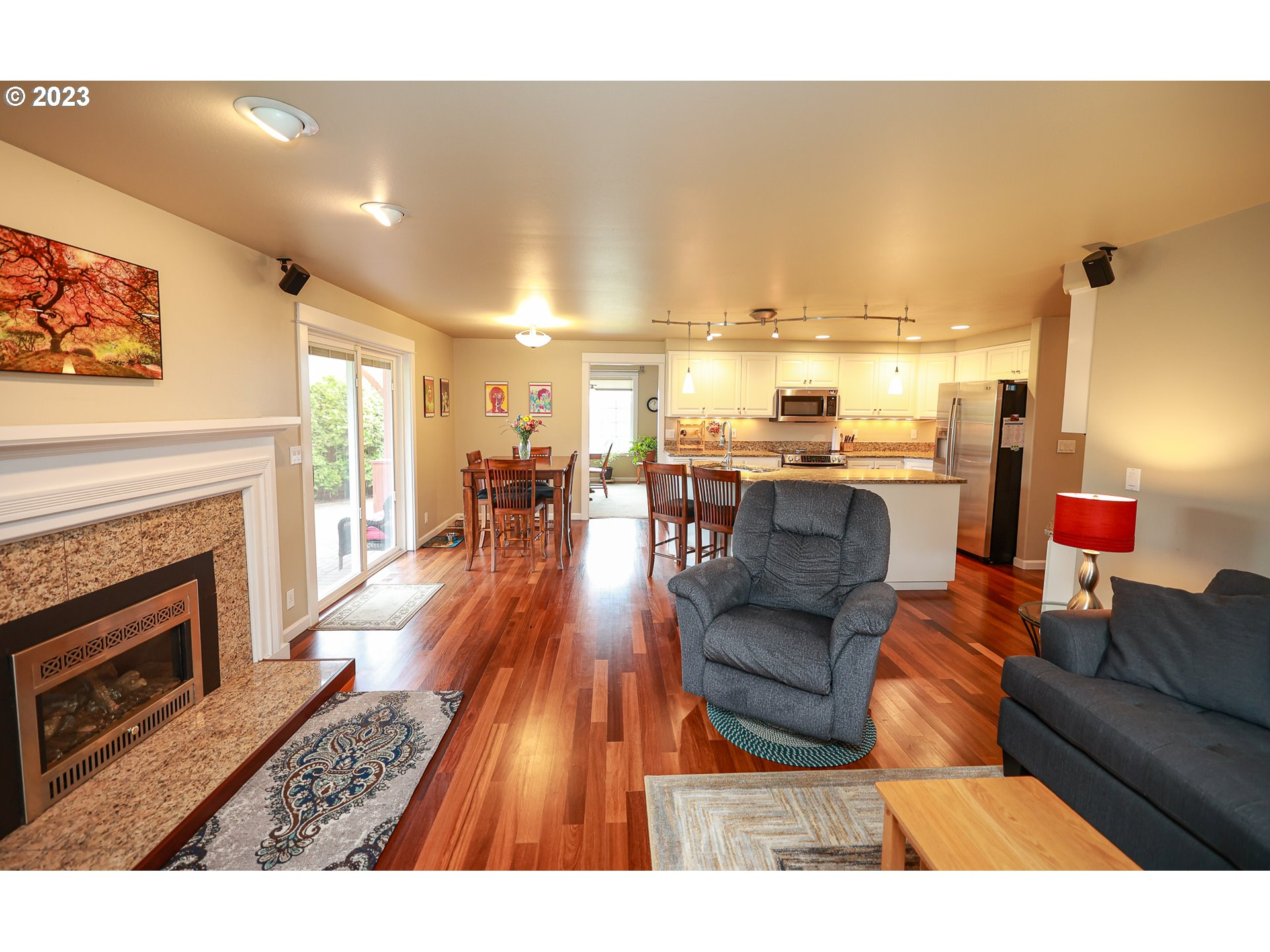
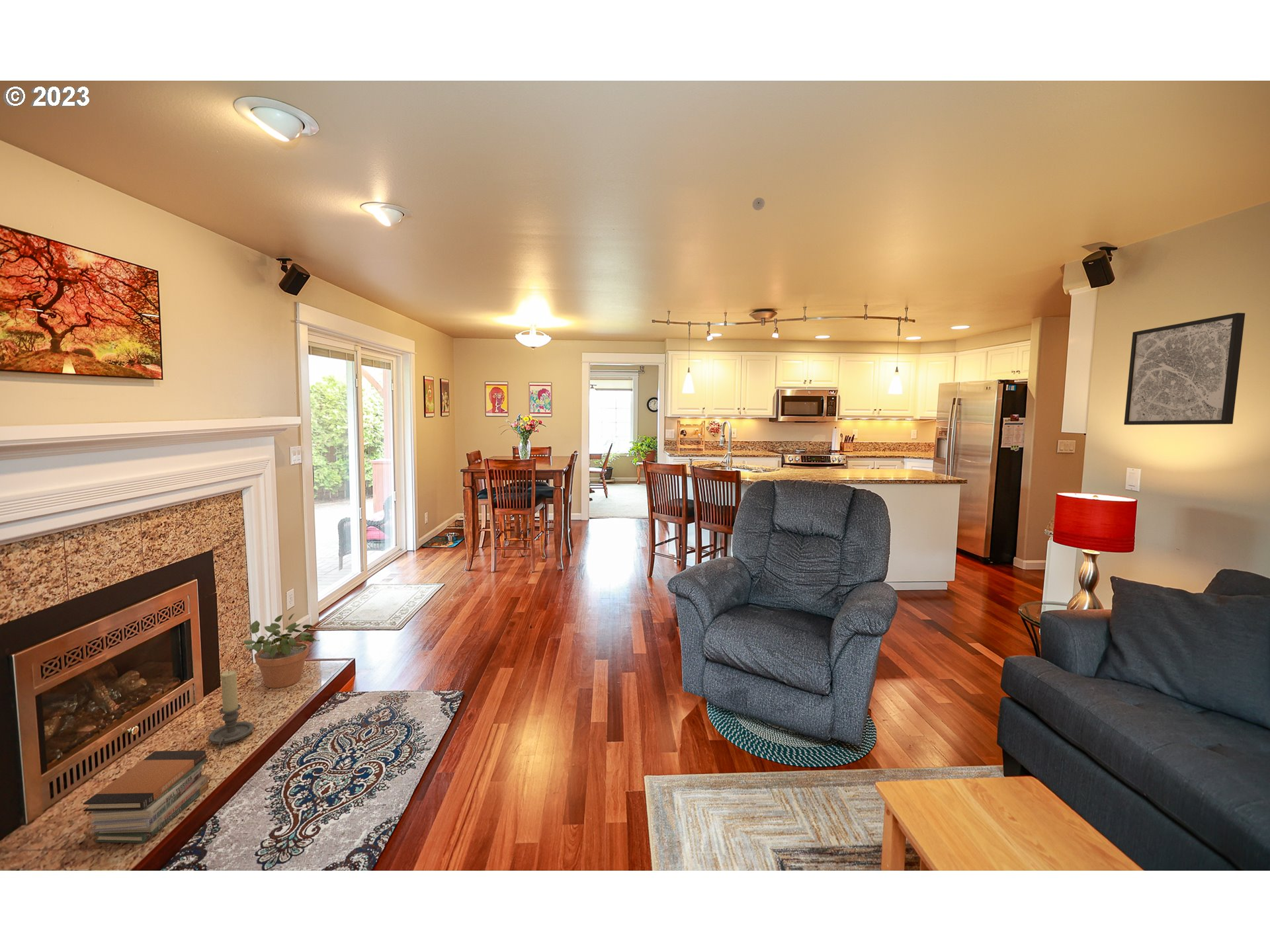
+ smoke detector (758, 204)
+ wall art (1178, 374)
+ potted plant (287, 651)
+ book stack (151, 795)
+ candle holder (228, 706)
